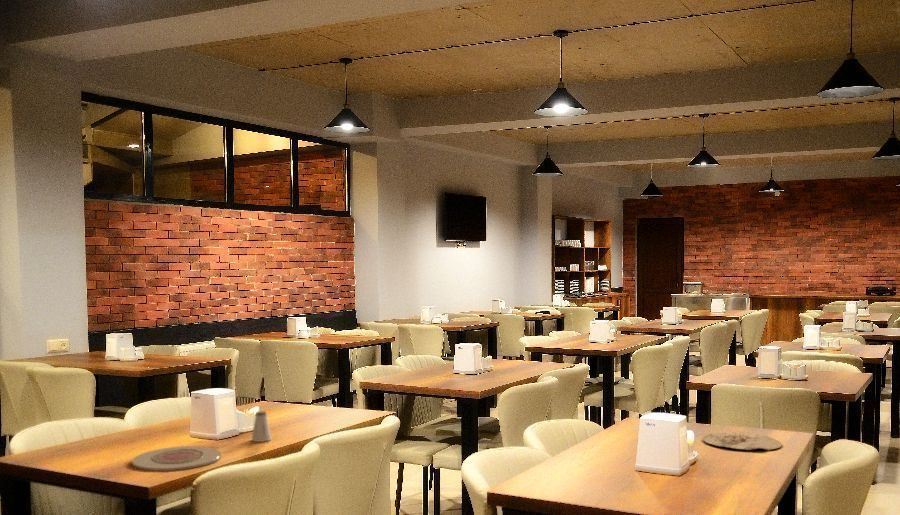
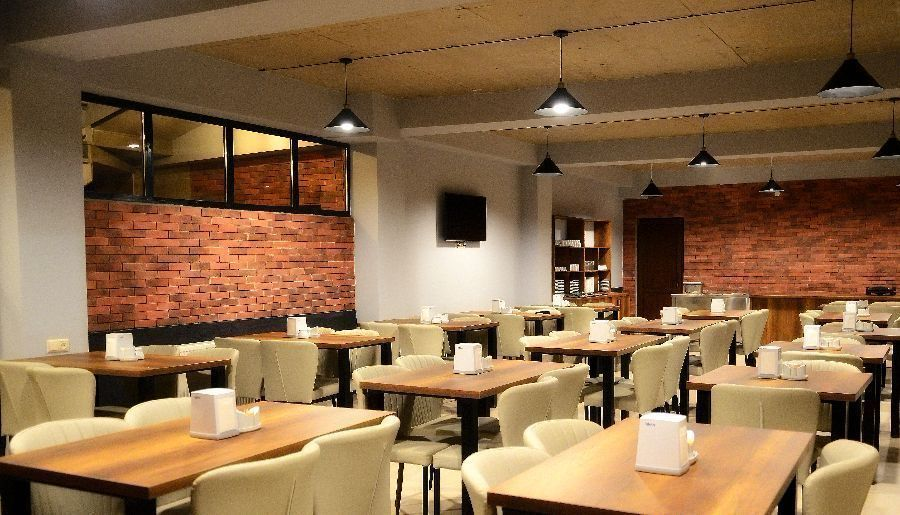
- plate (177, 457)
- saltshaker (261, 425)
- plate (741, 439)
